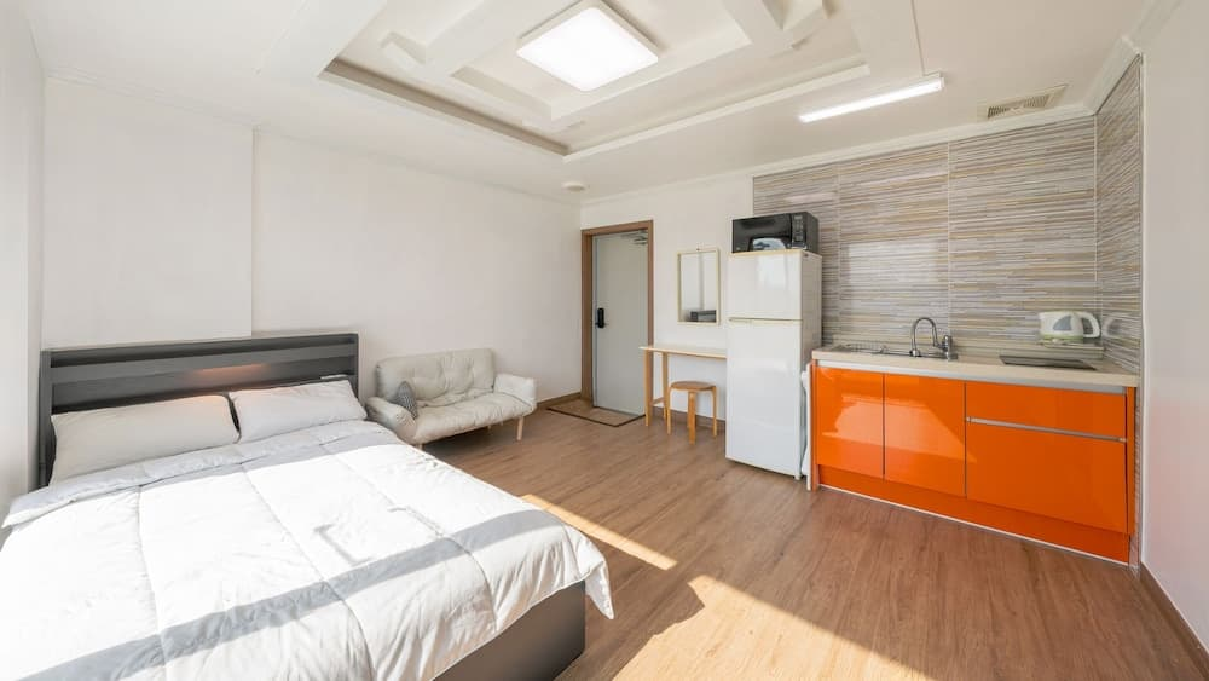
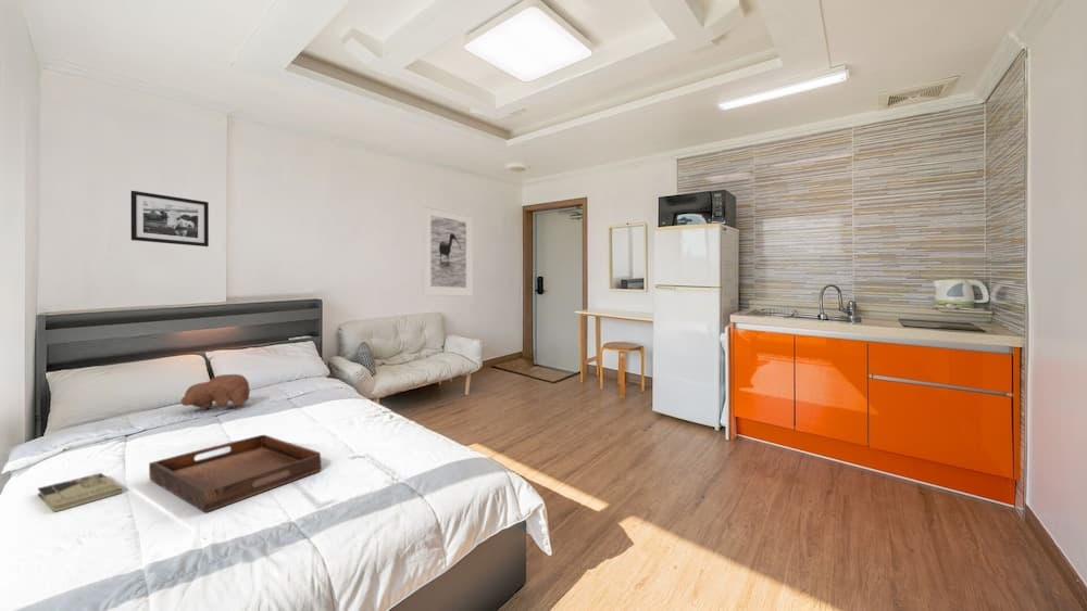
+ book (79, 491)
+ serving tray (239, 466)
+ teddy bear (217, 391)
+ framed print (448, 253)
+ picture frame (171, 219)
